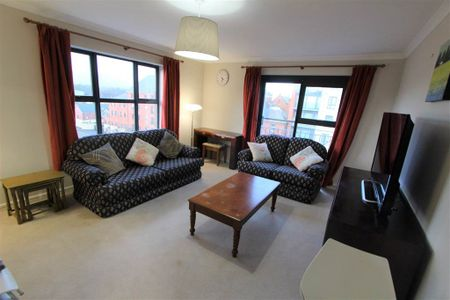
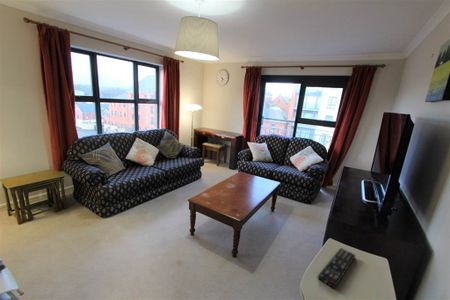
+ remote control (337, 265)
